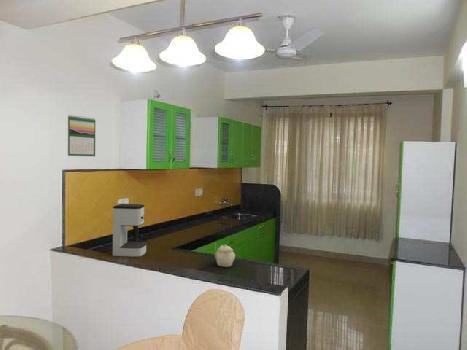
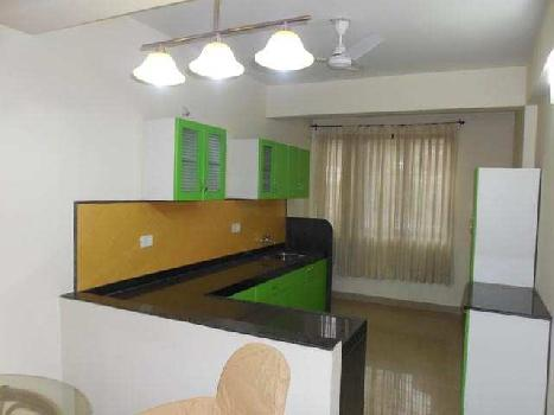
- teapot (224, 254)
- calendar (82, 136)
- coffee maker (133, 228)
